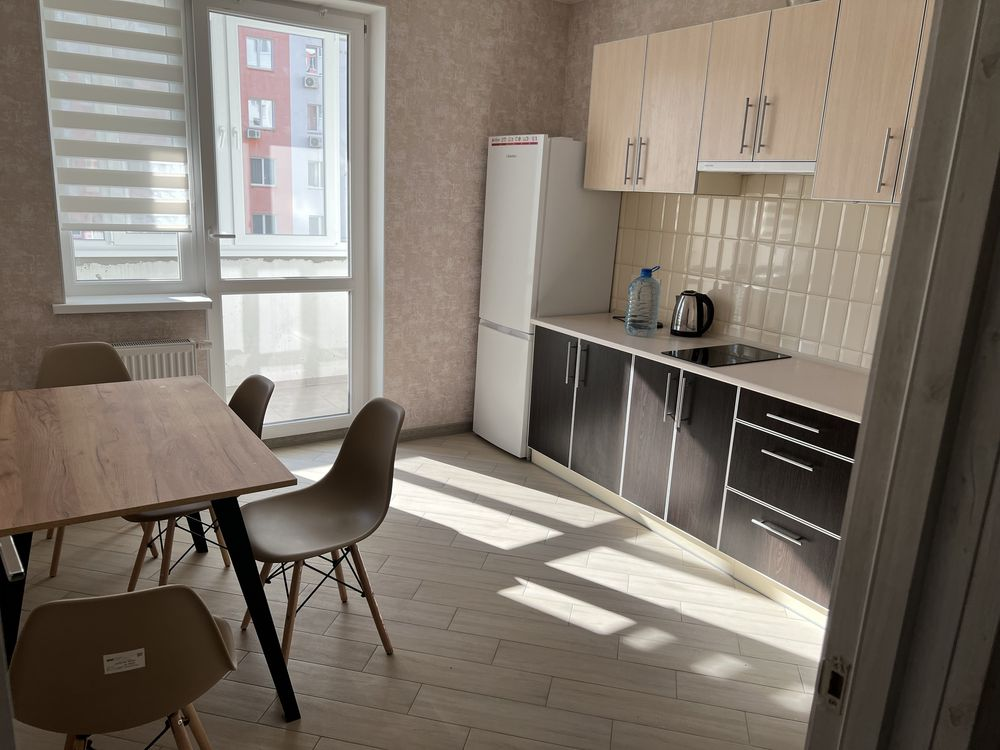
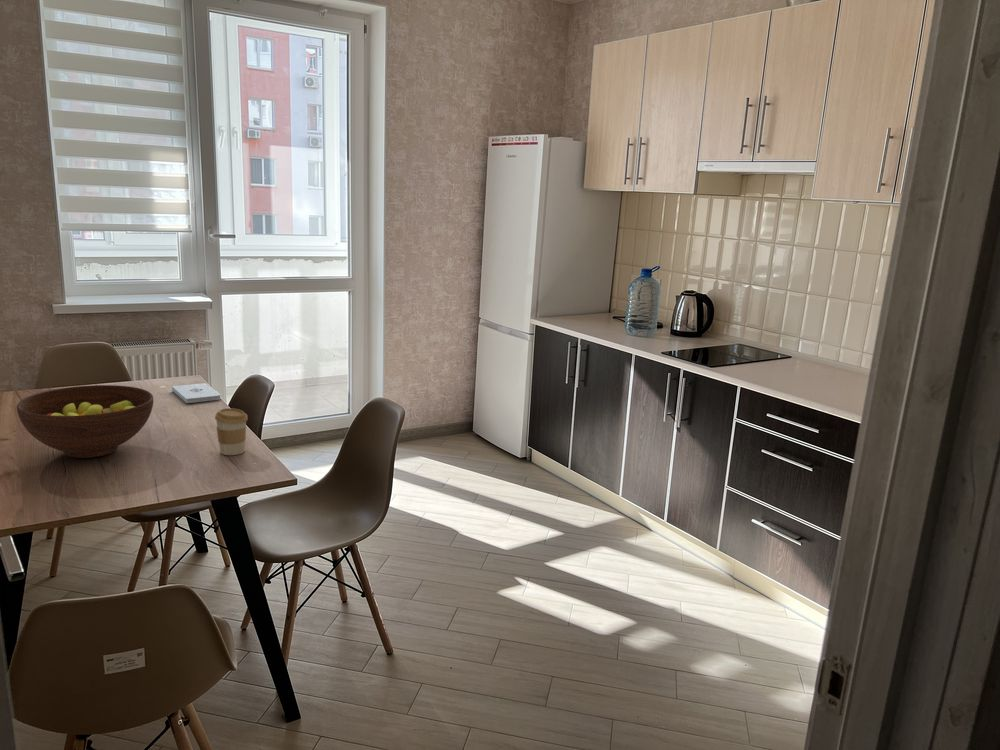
+ coffee cup (231, 431)
+ notepad (196, 392)
+ fruit bowl (89, 425)
